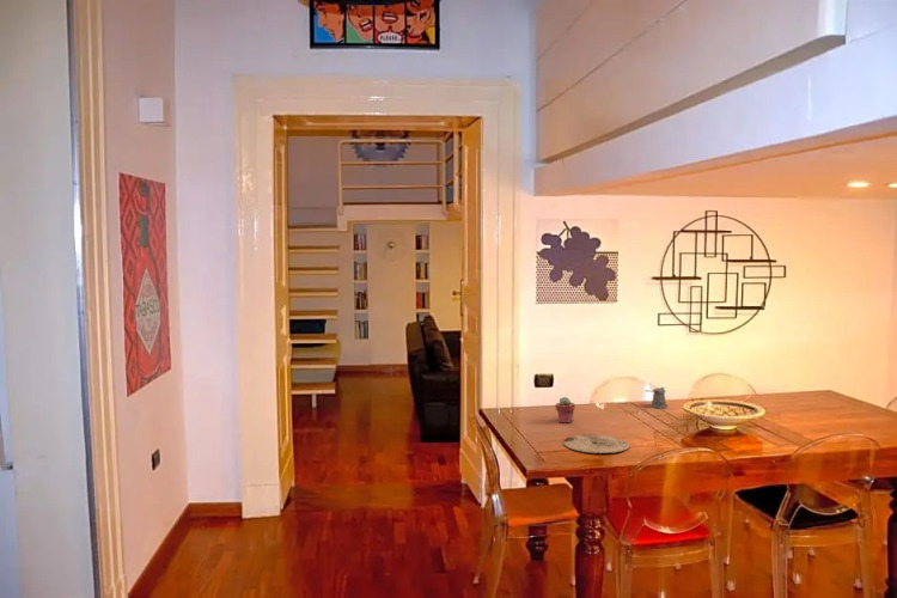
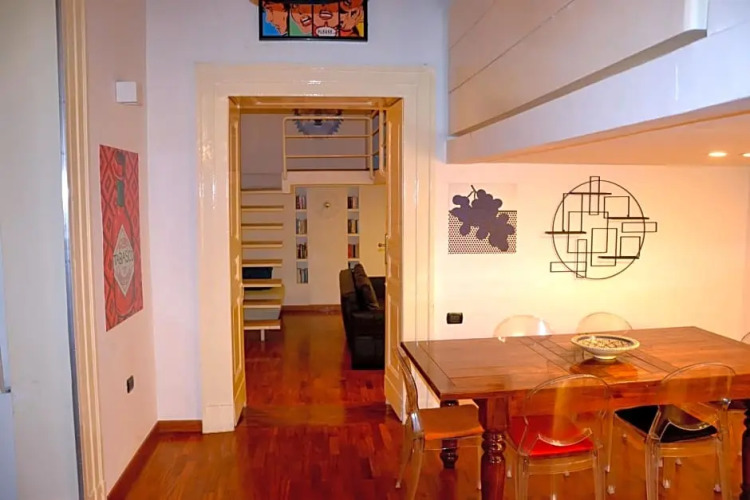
- potted succulent (565, 409)
- plate (596, 443)
- pepper shaker (657, 397)
